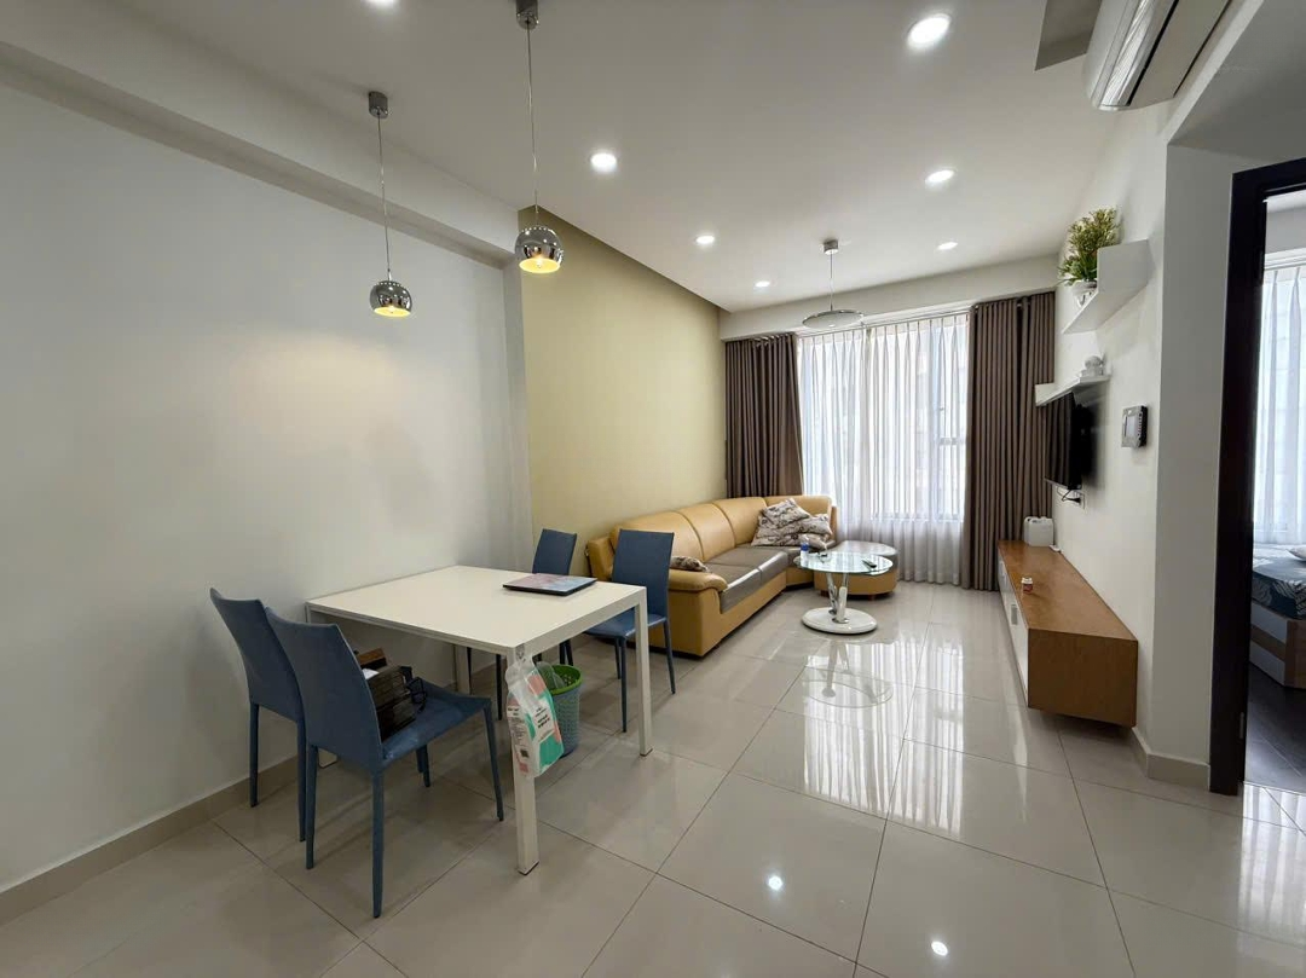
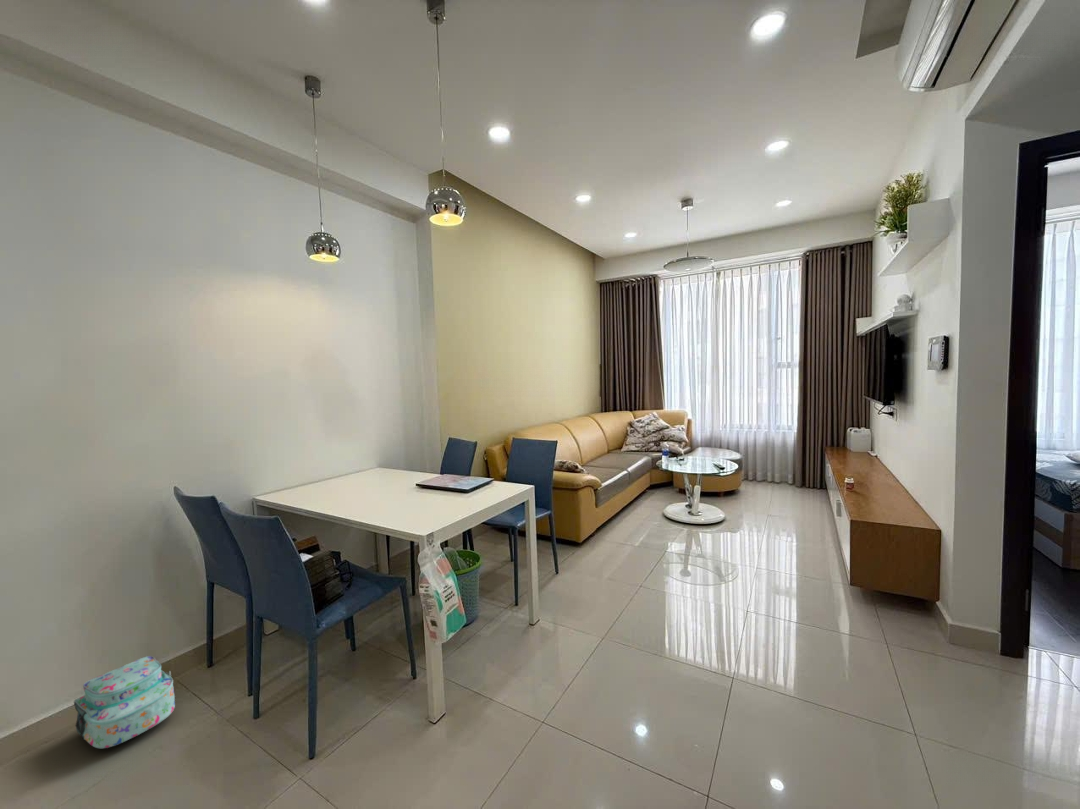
+ backpack (128, 698)
